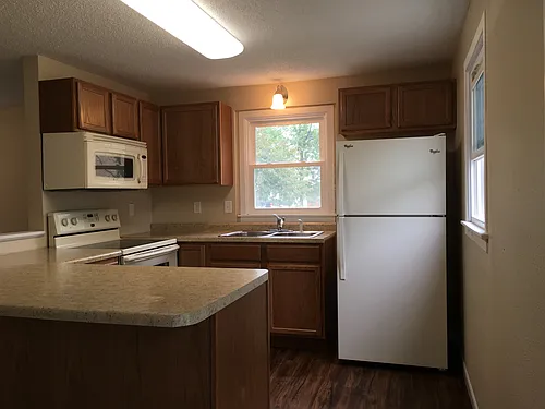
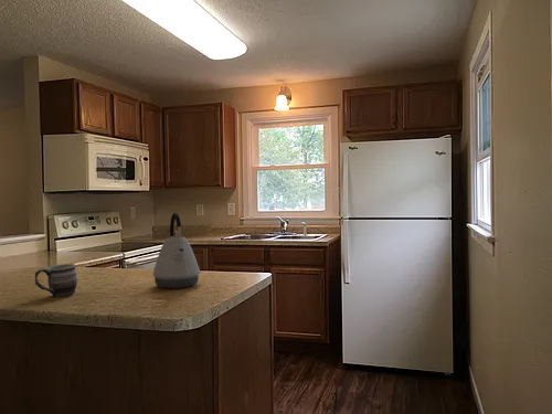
+ mug (57, 280)
+ kettle (176, 248)
